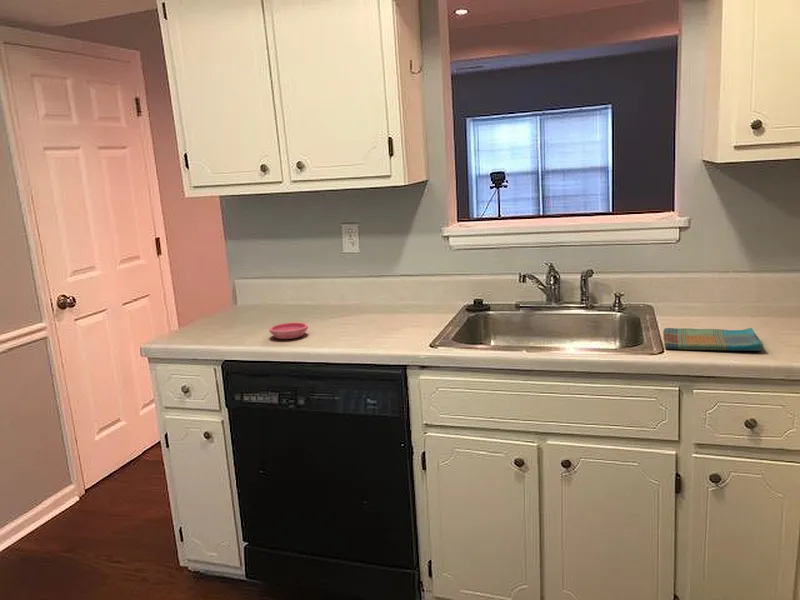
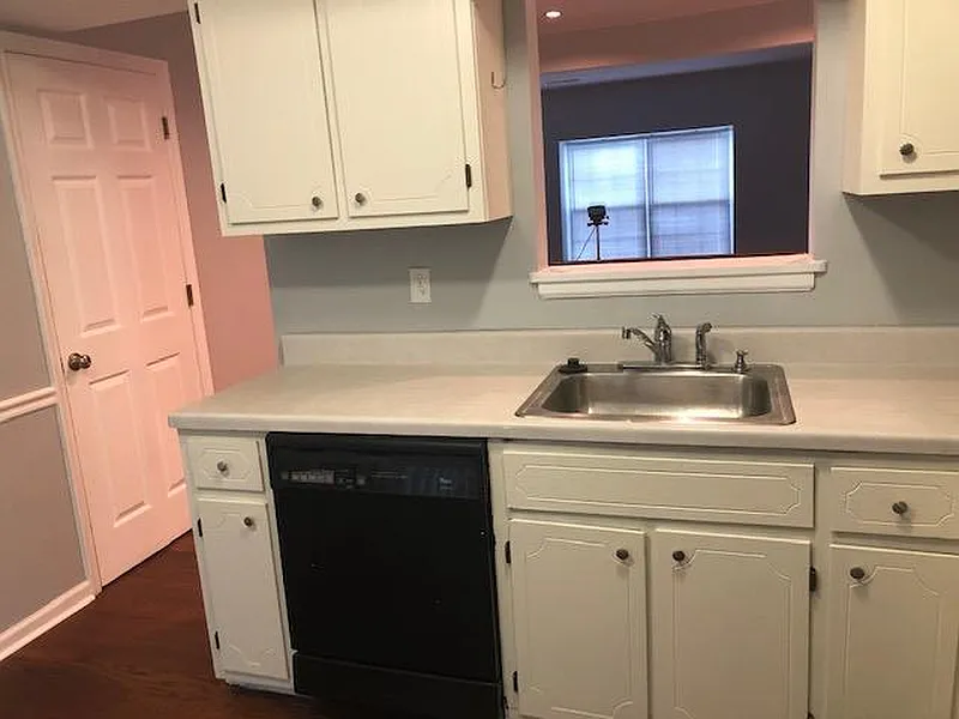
- saucer (288, 331)
- dish towel (710, 338)
